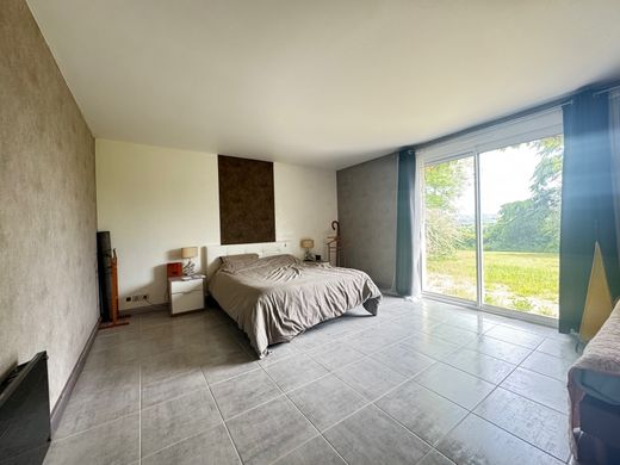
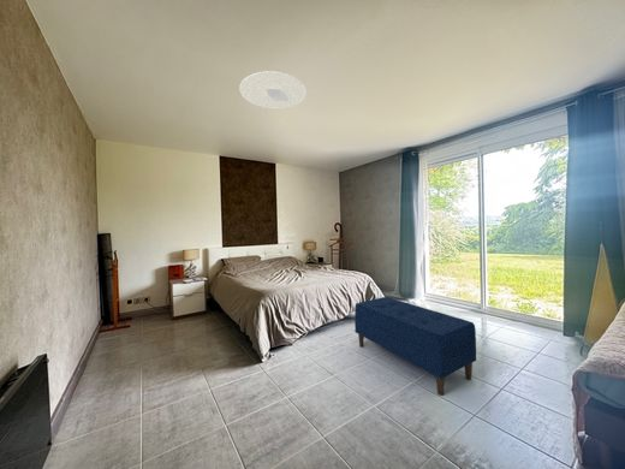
+ ceiling light (273, 89)
+ bench (407, 336)
